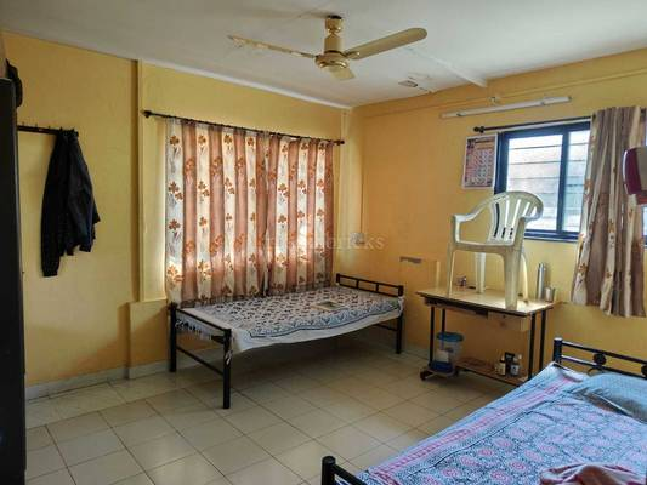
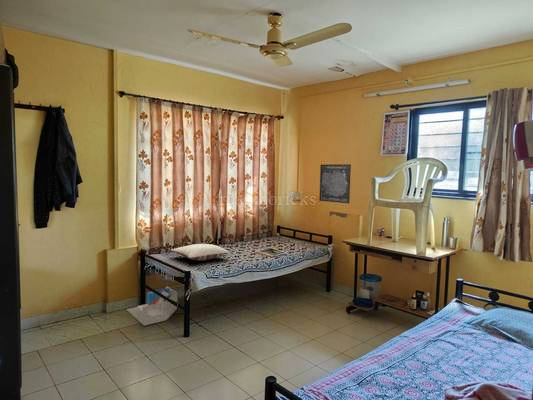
+ storage bin (156, 304)
+ pillow (199, 251)
+ wall art (334, 183)
